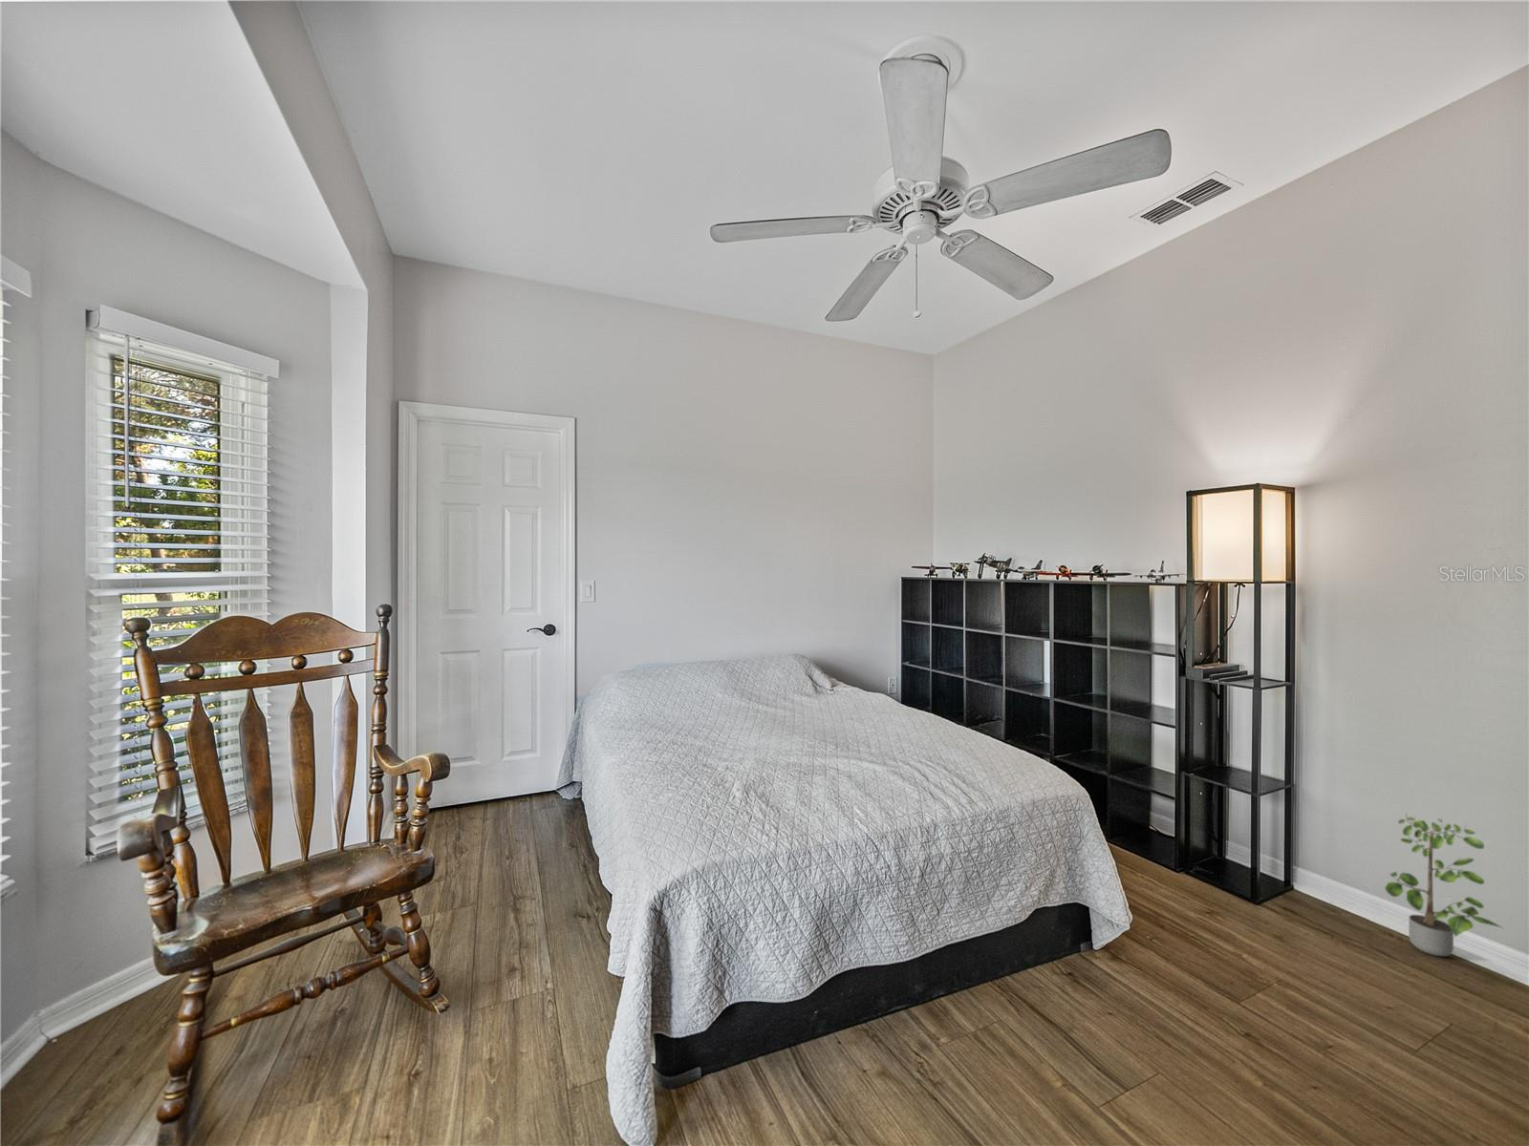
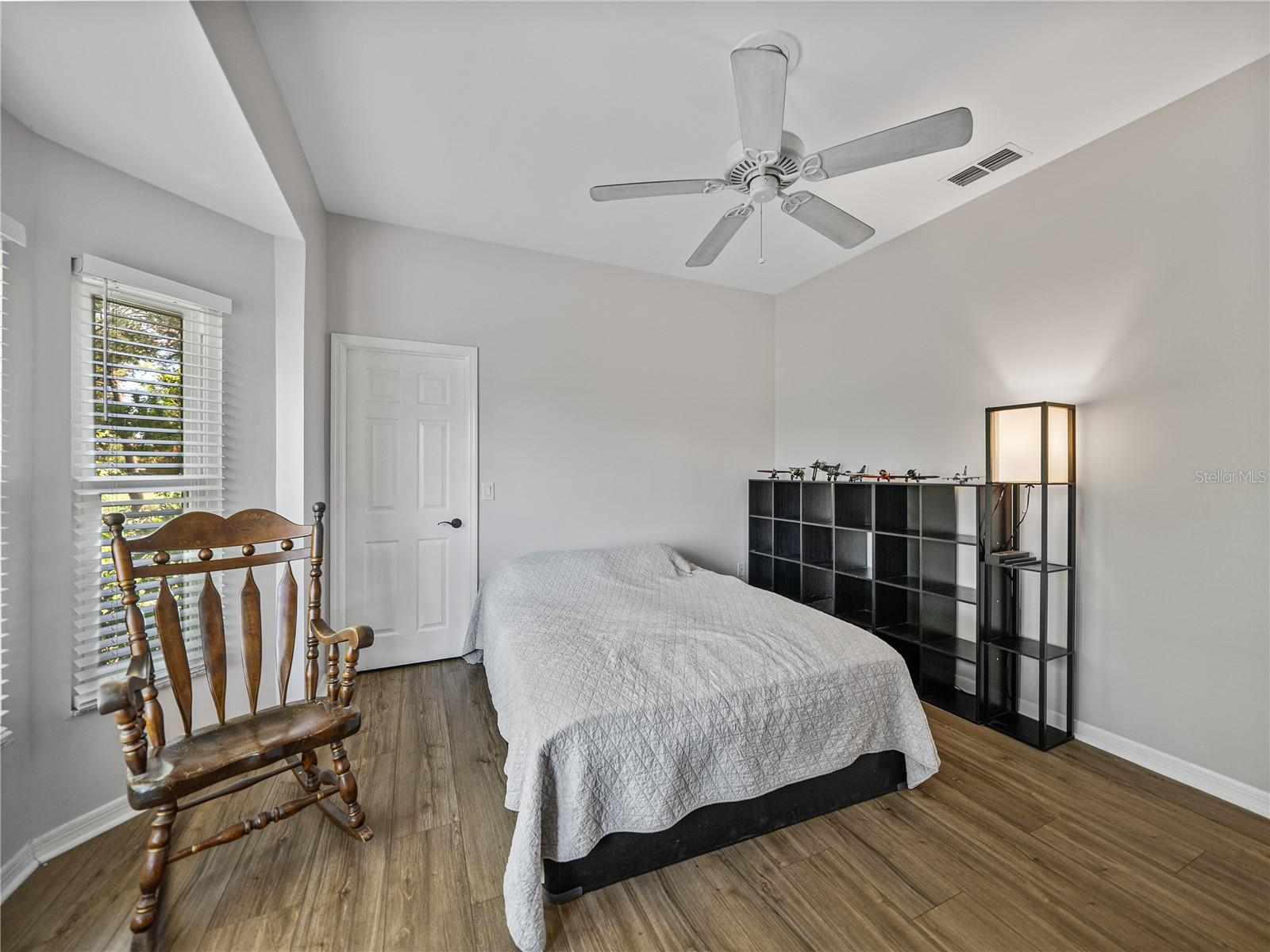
- potted plant (1446, 881)
